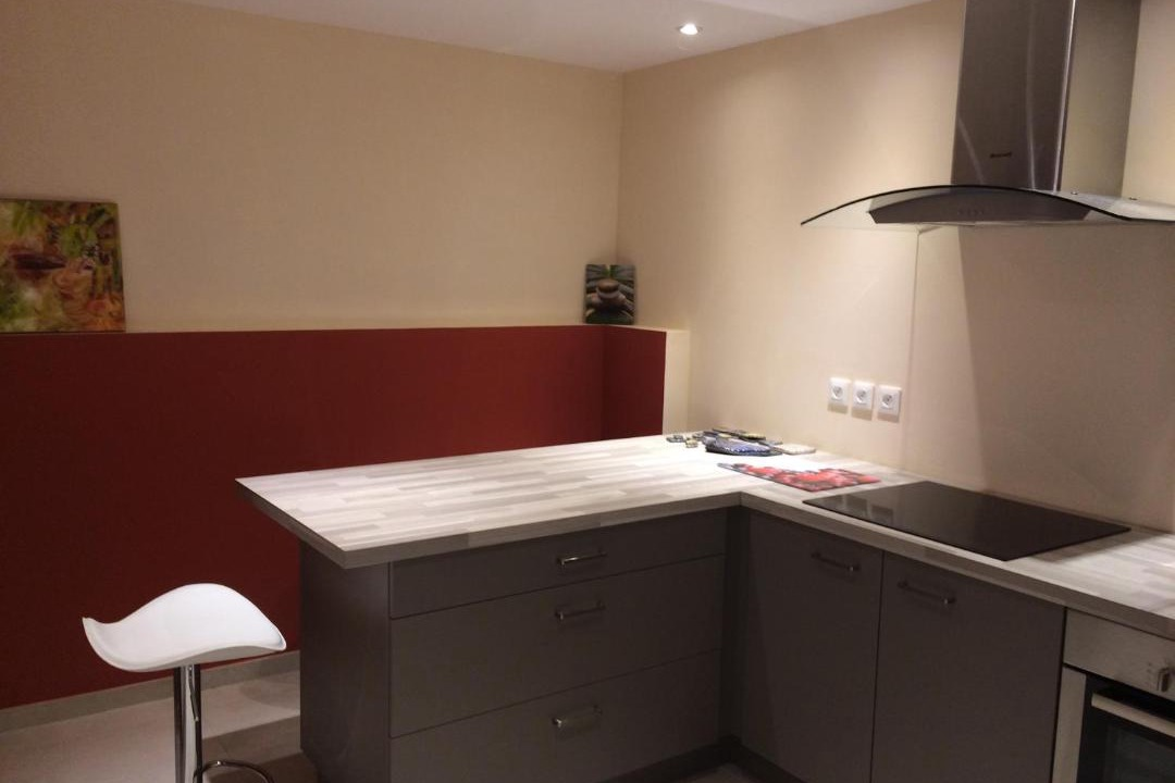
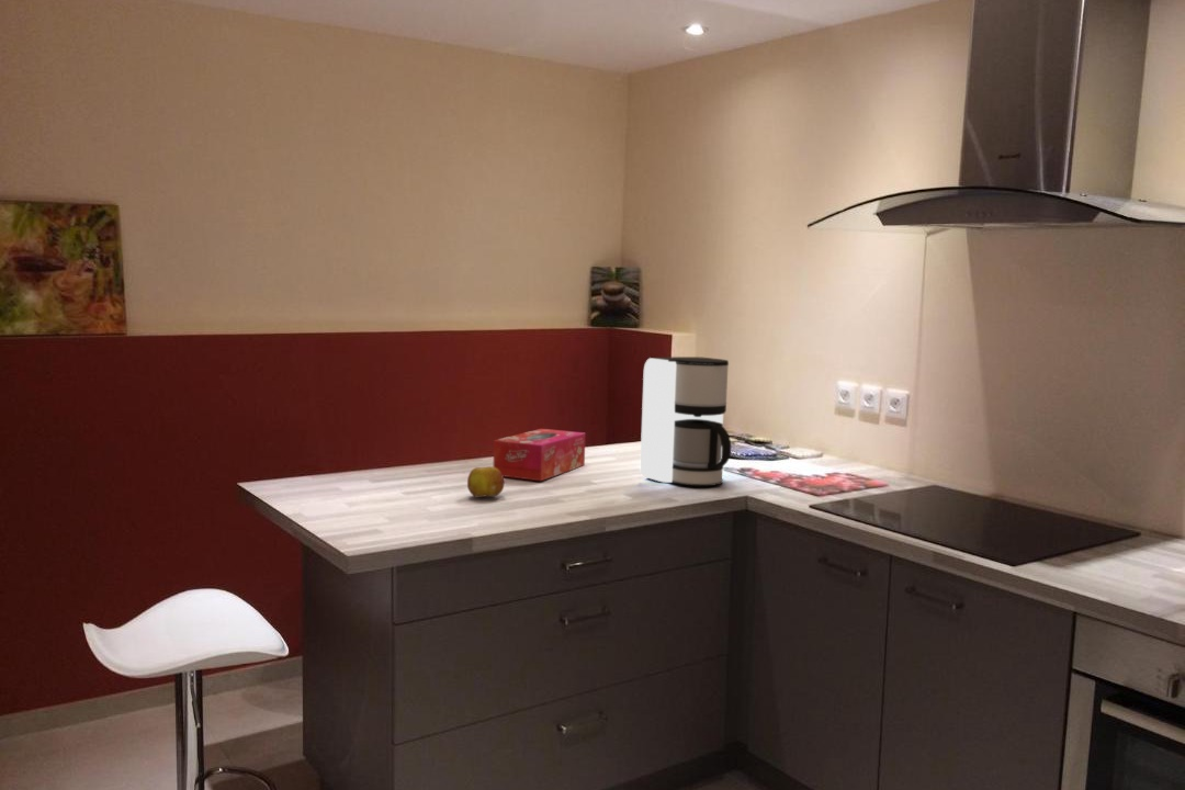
+ fruit (485, 482)
+ coffee maker (698, 421)
+ tissue box (540, 453)
